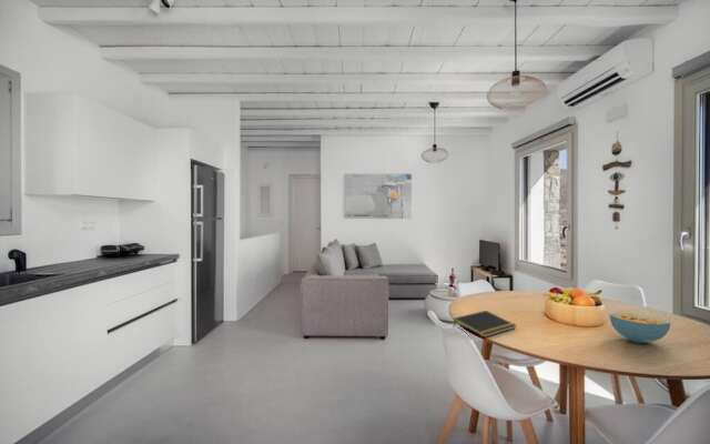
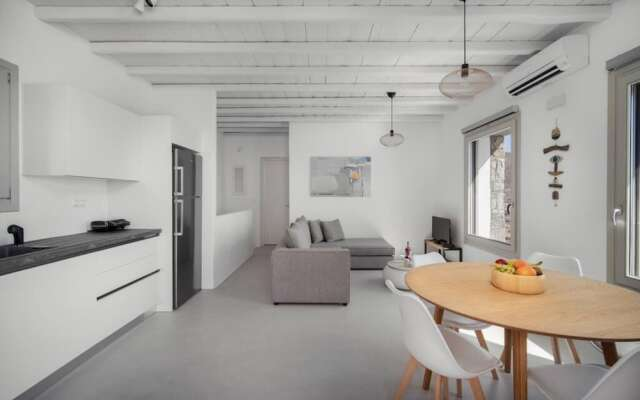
- cereal bowl (638, 329)
- notepad (485, 322)
